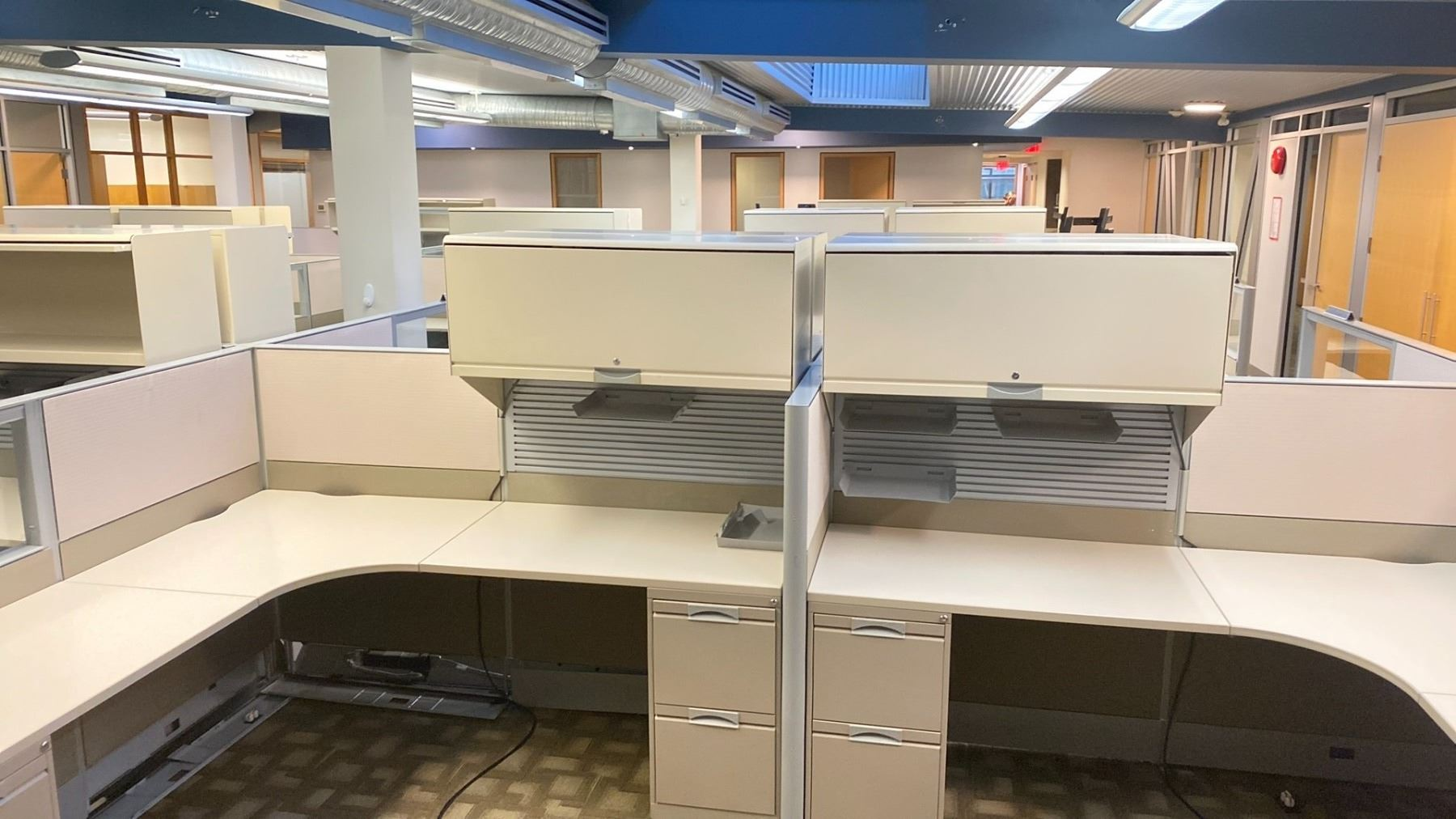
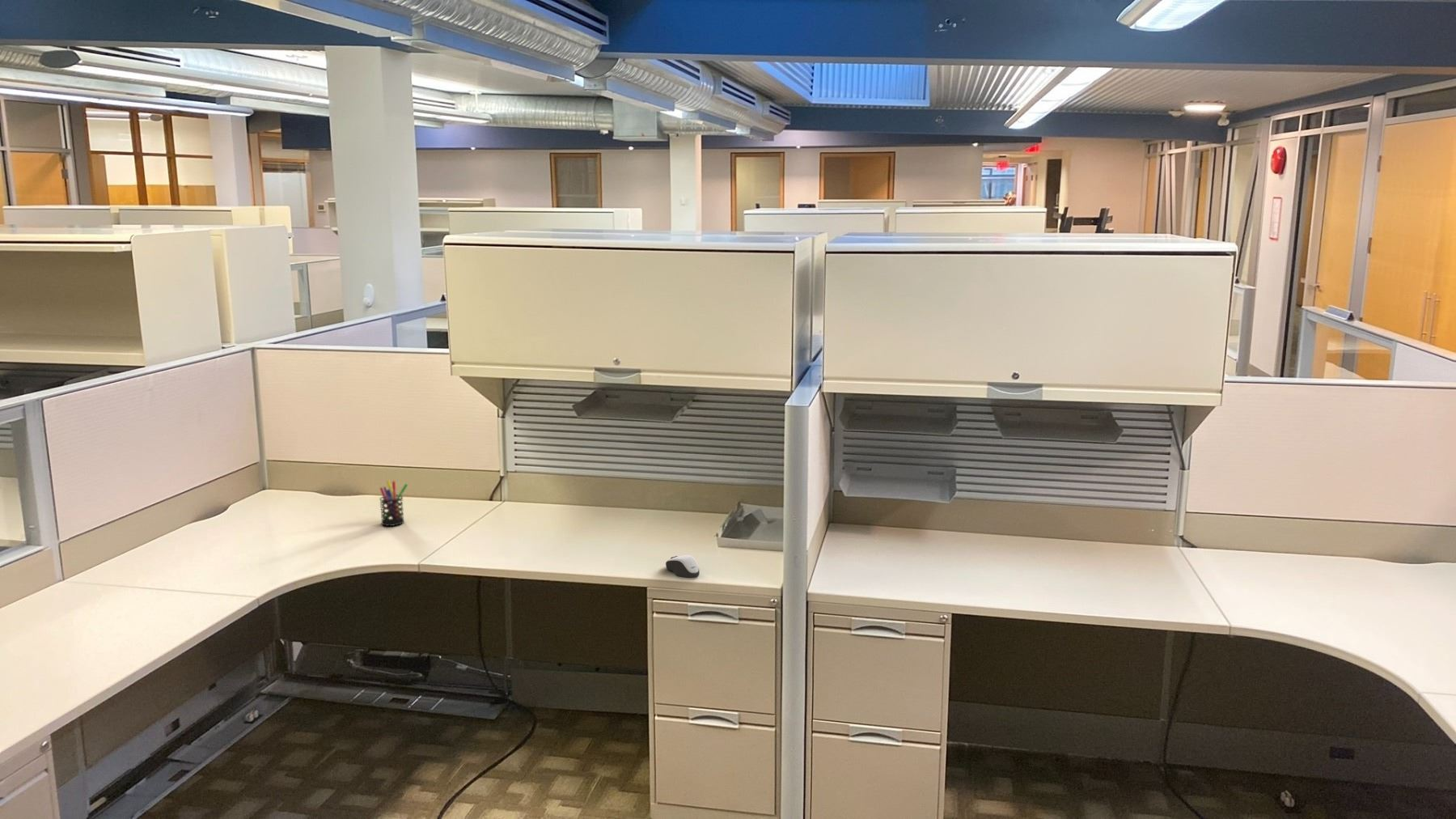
+ pen holder (394, 500)
+ computer mouse (682, 563)
